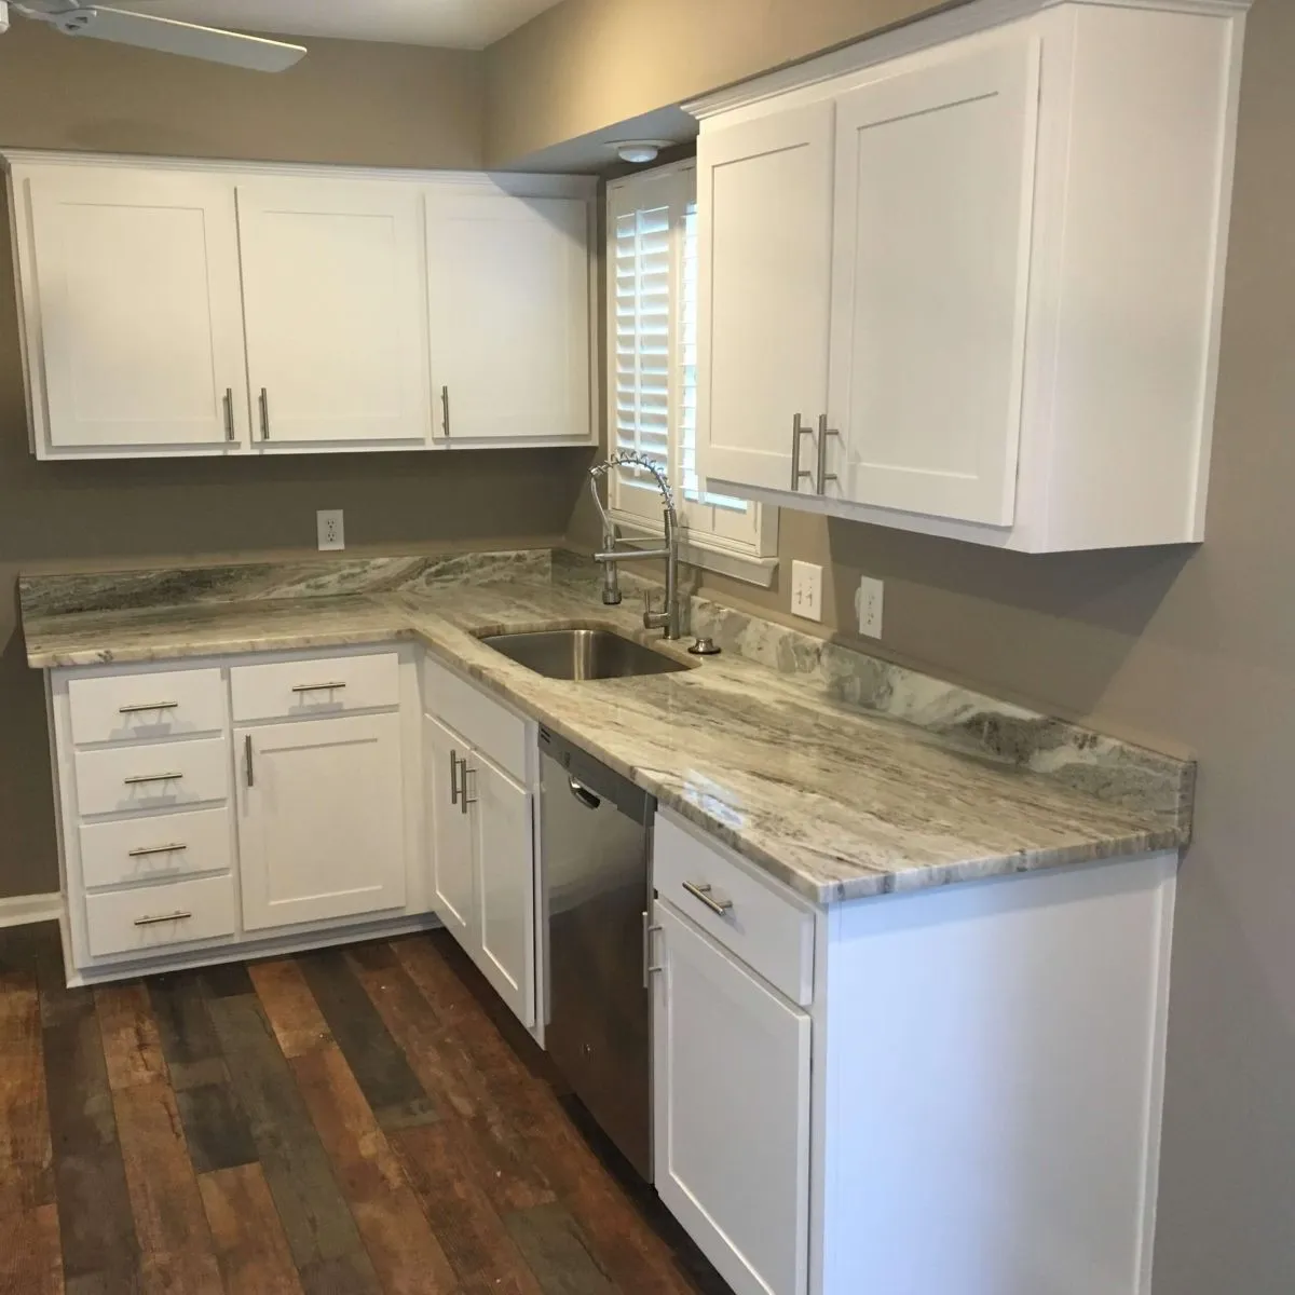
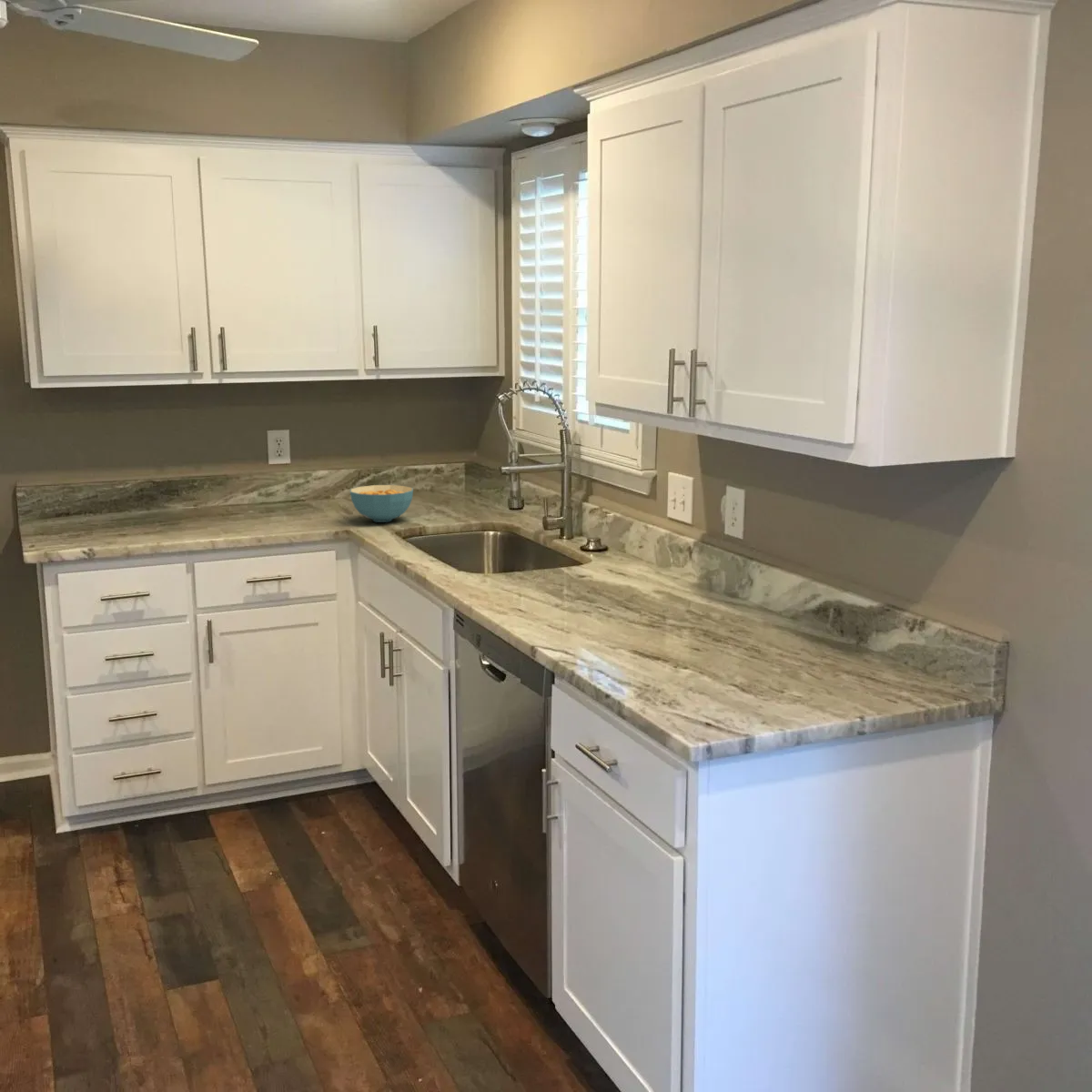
+ cereal bowl (382, 505)
